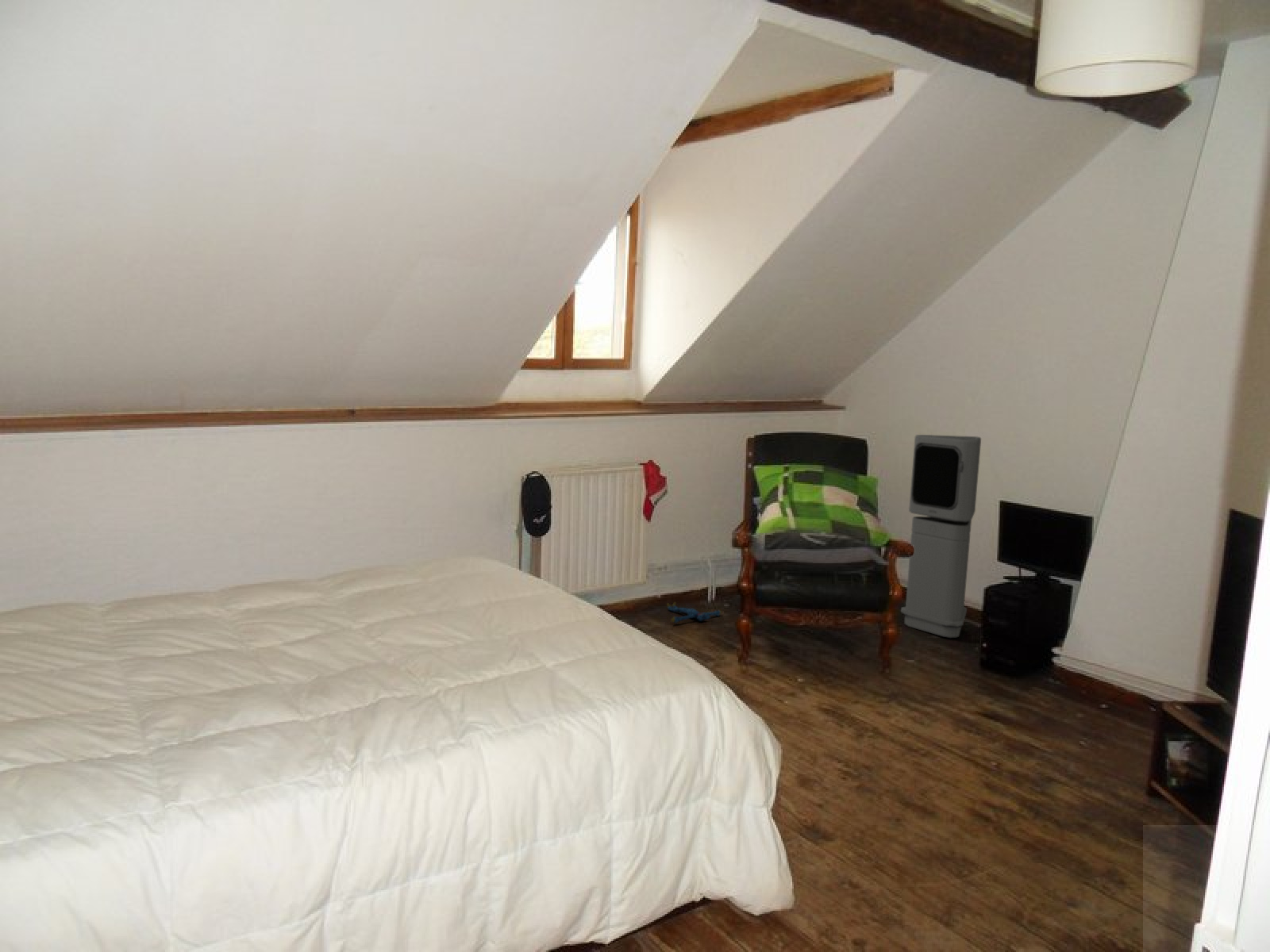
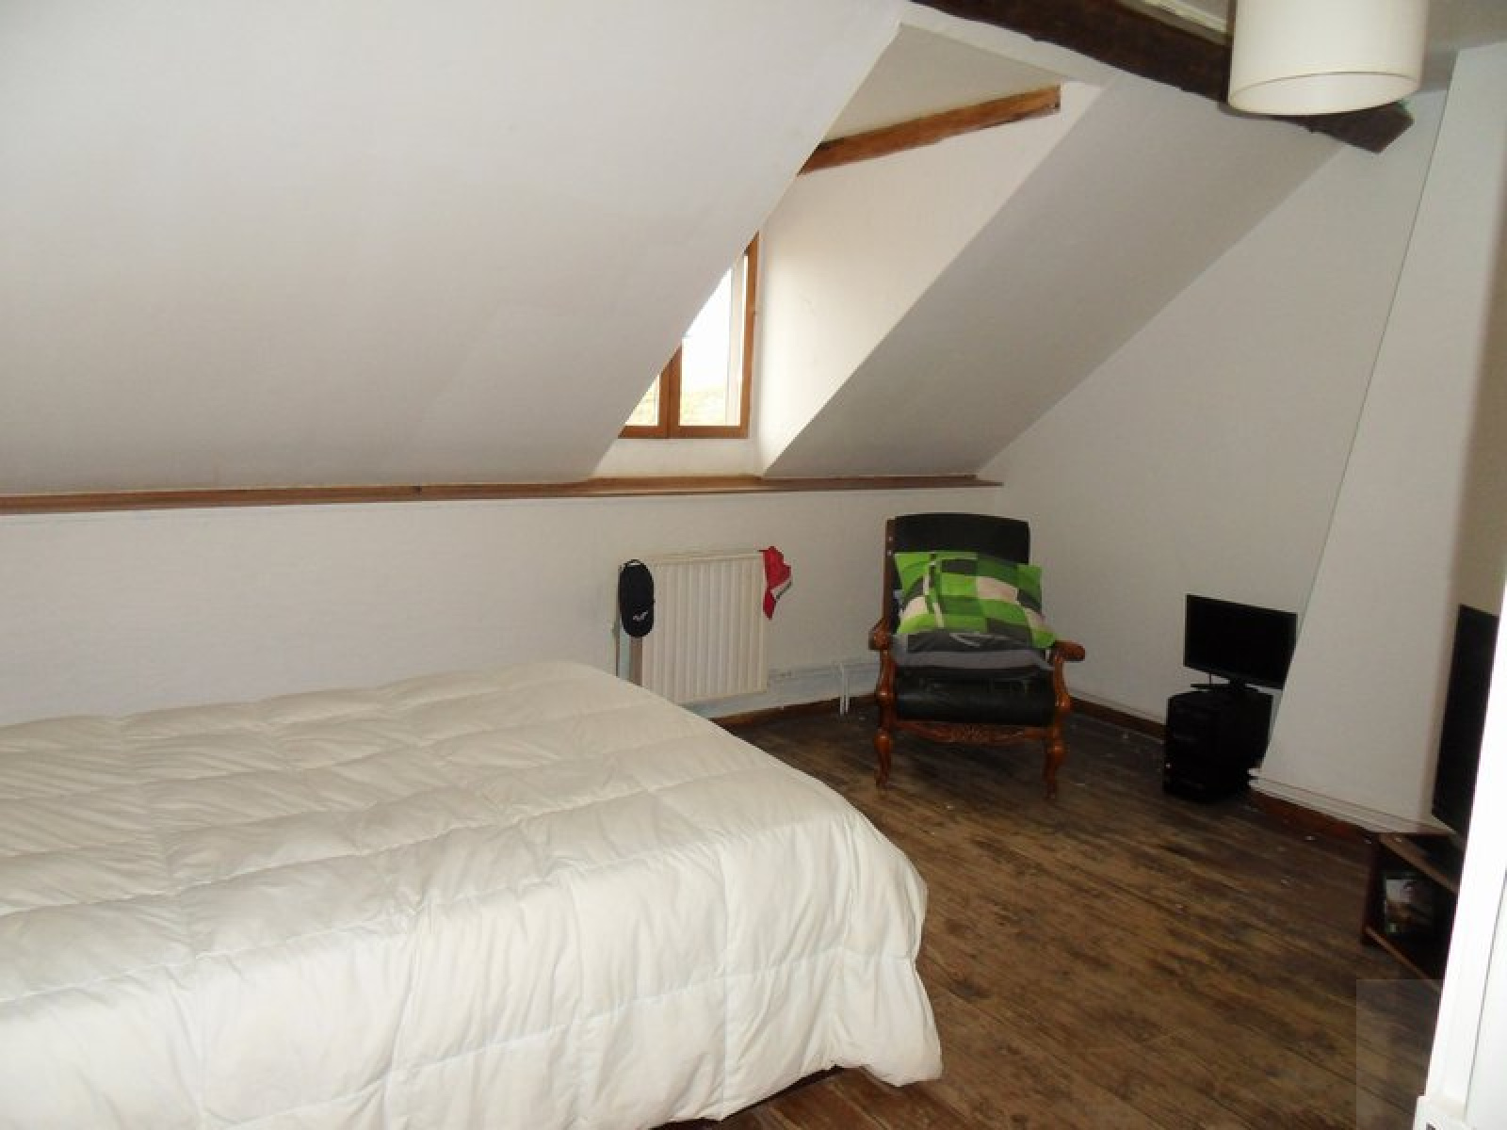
- plush toy (687, 612)
- air purifier (951, 533)
